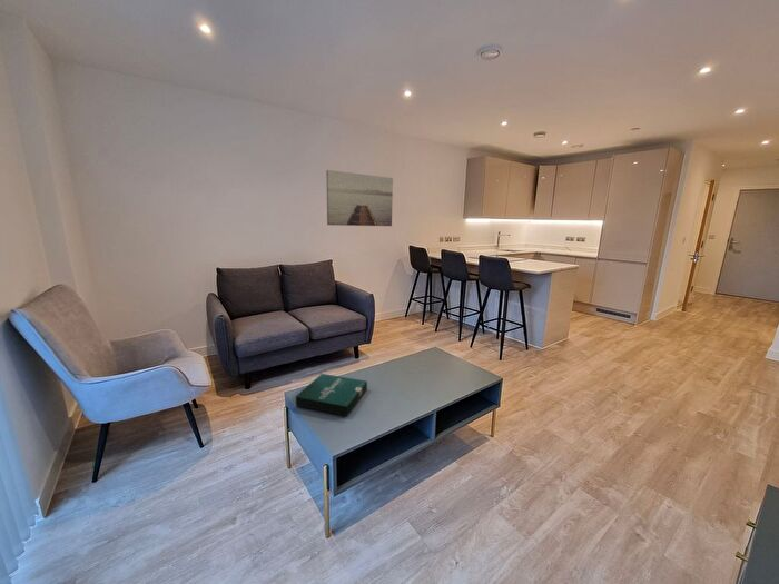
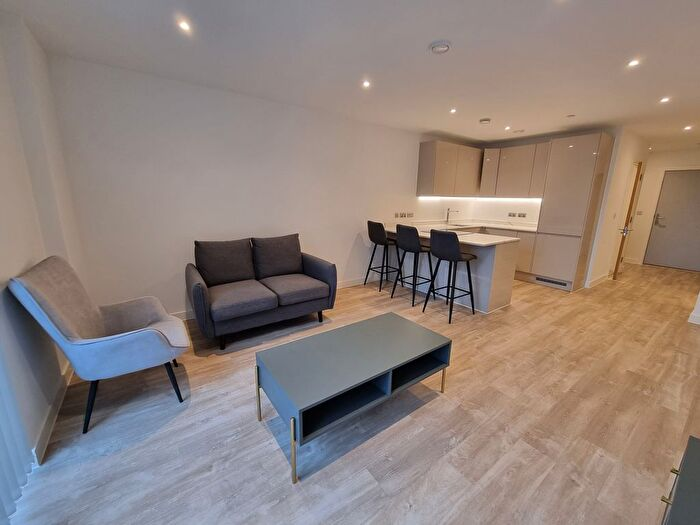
- pizza box (333, 393)
- wall art (361, 200)
